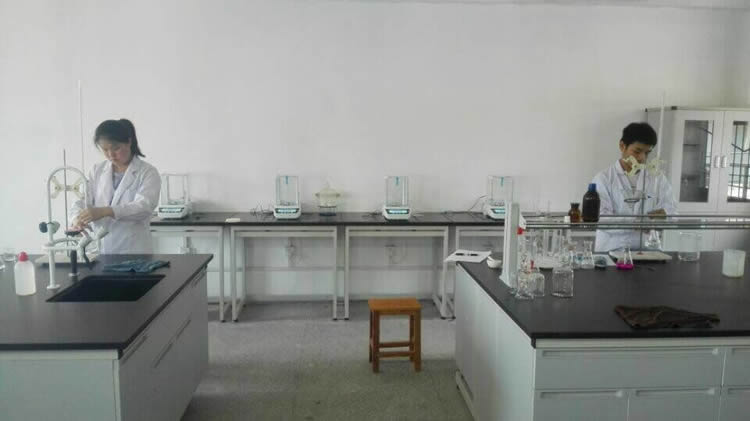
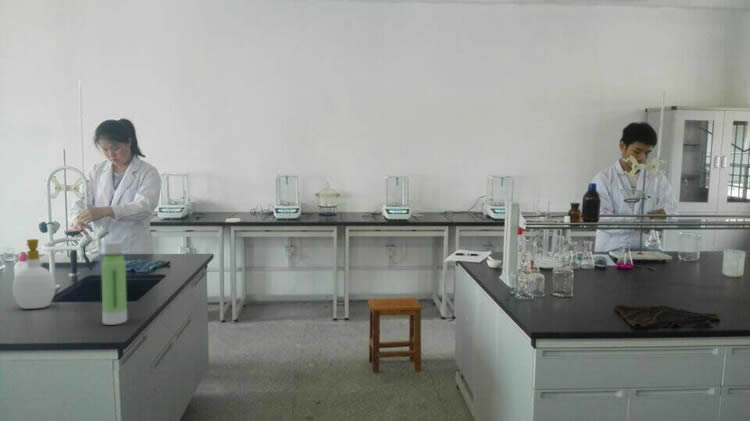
+ water bottle (113, 282)
+ soap bottle (33, 273)
